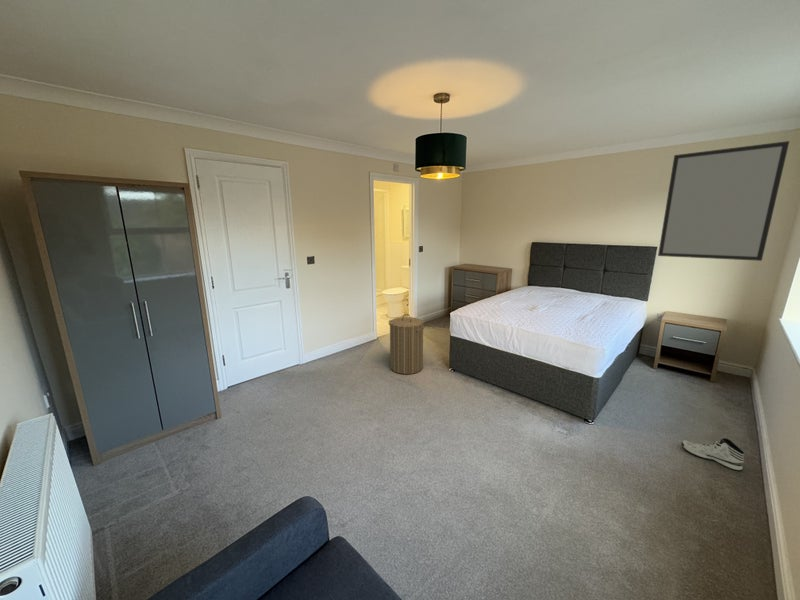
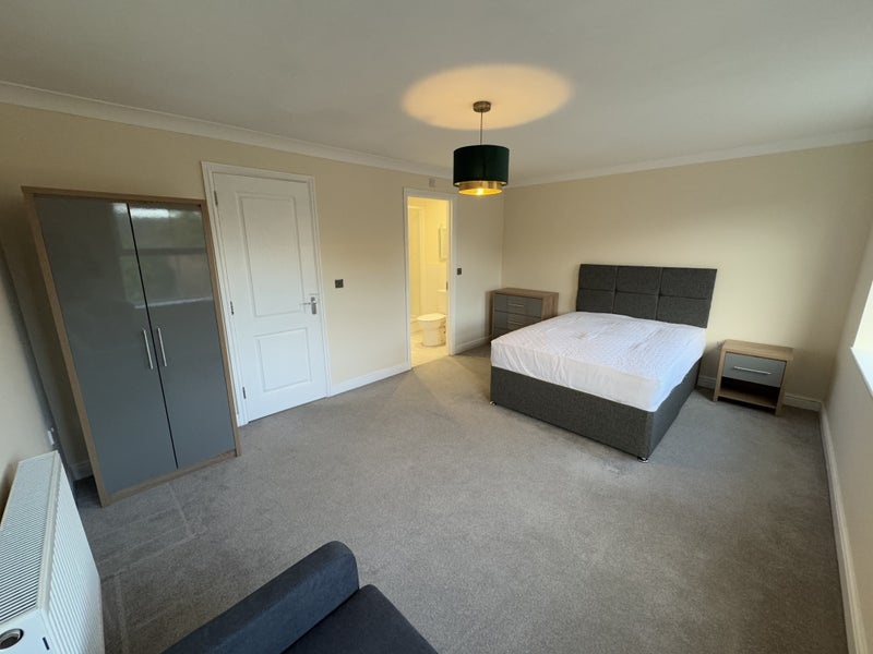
- sneaker (712, 446)
- laundry hamper (406, 341)
- home mirror (716, 205)
